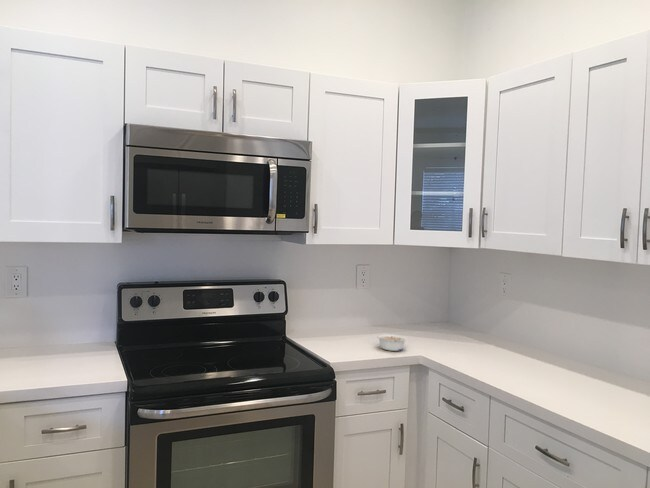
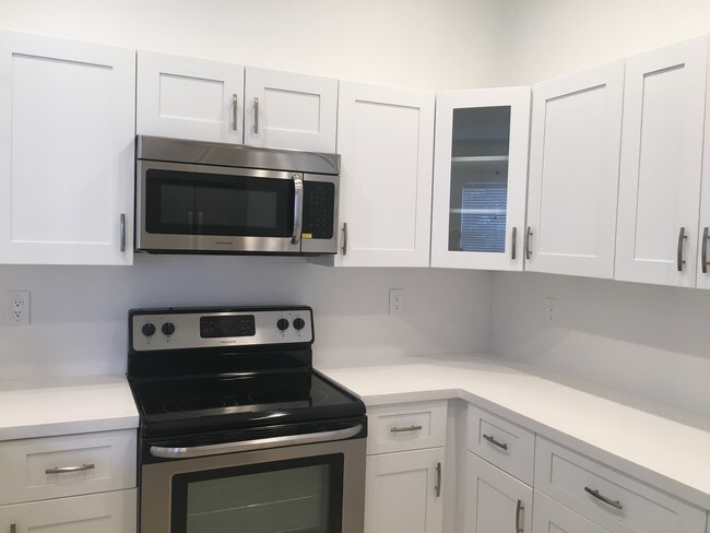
- legume (392, 342)
